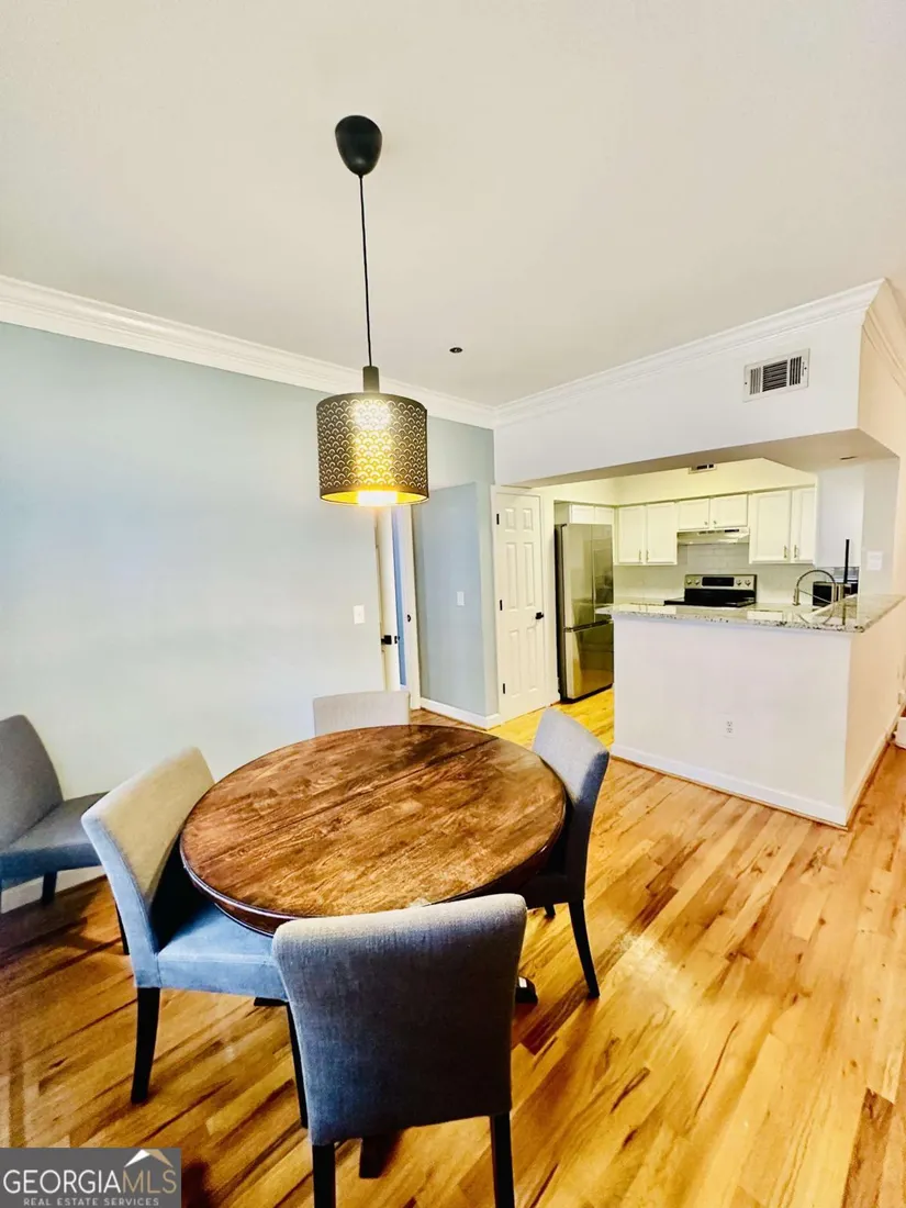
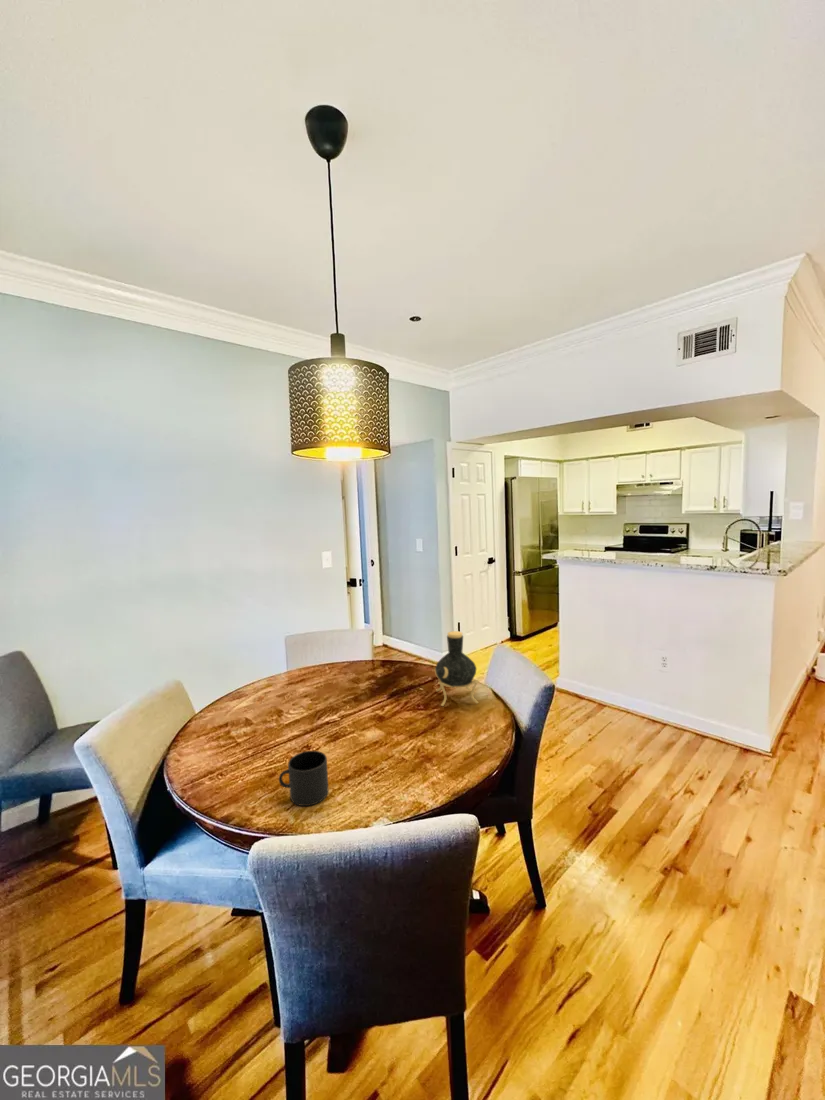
+ vase (455, 665)
+ mug (303, 778)
